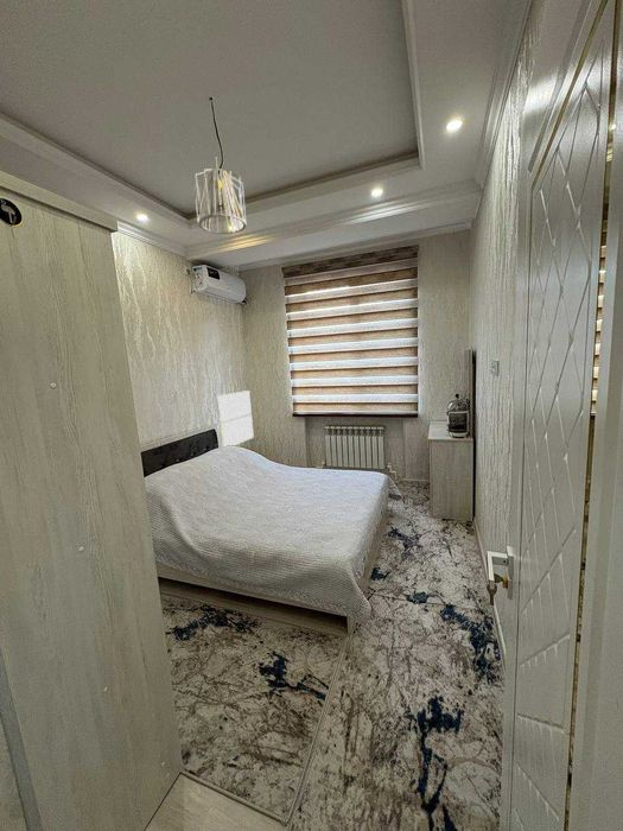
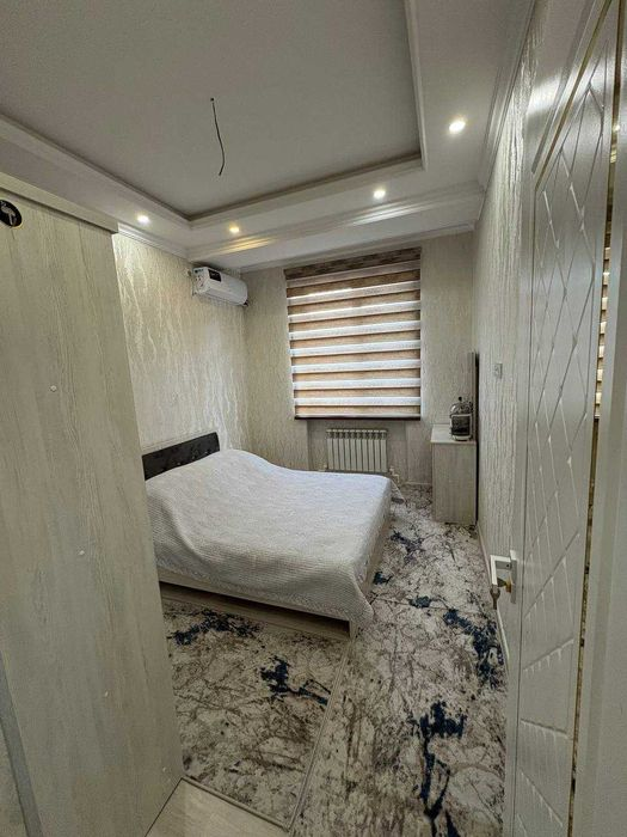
- pendant light (218, 190)
- wall art (236, 417)
